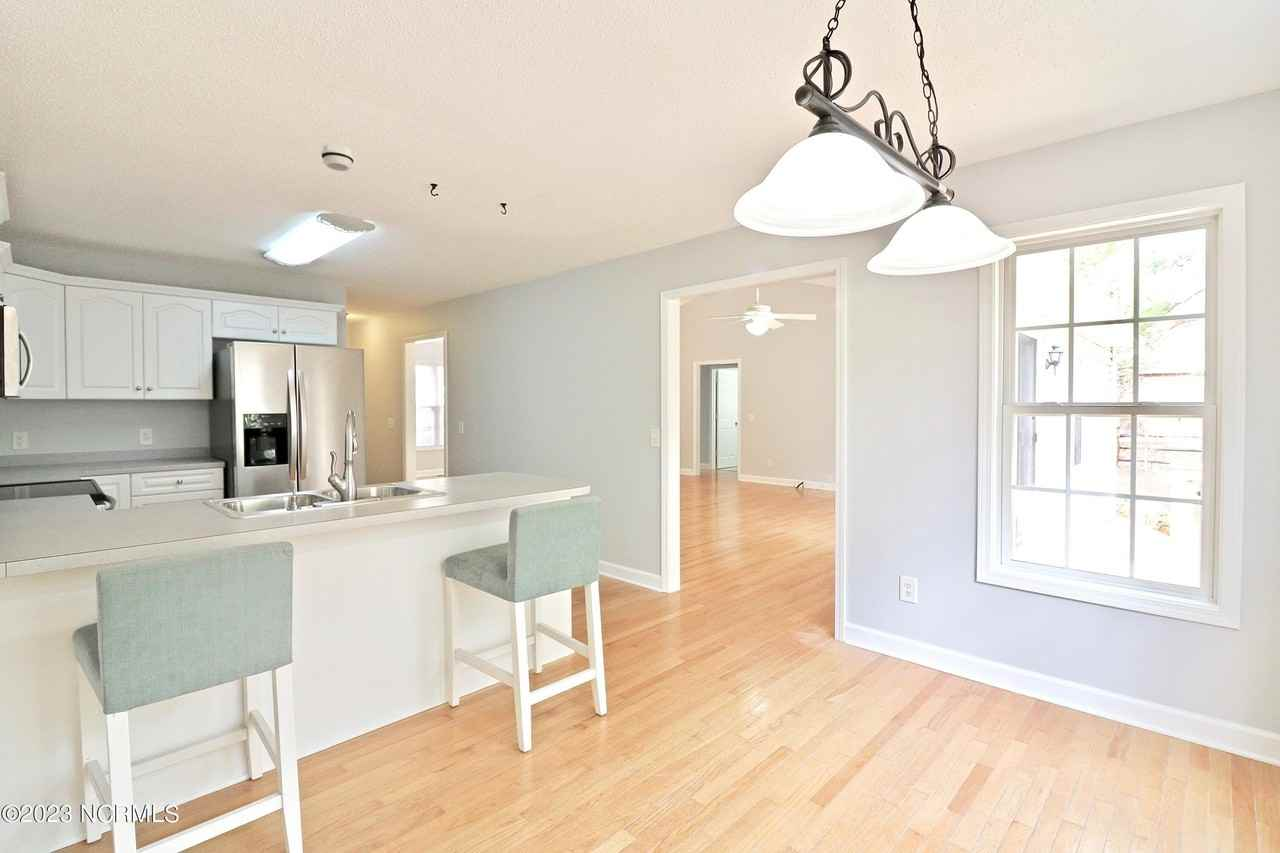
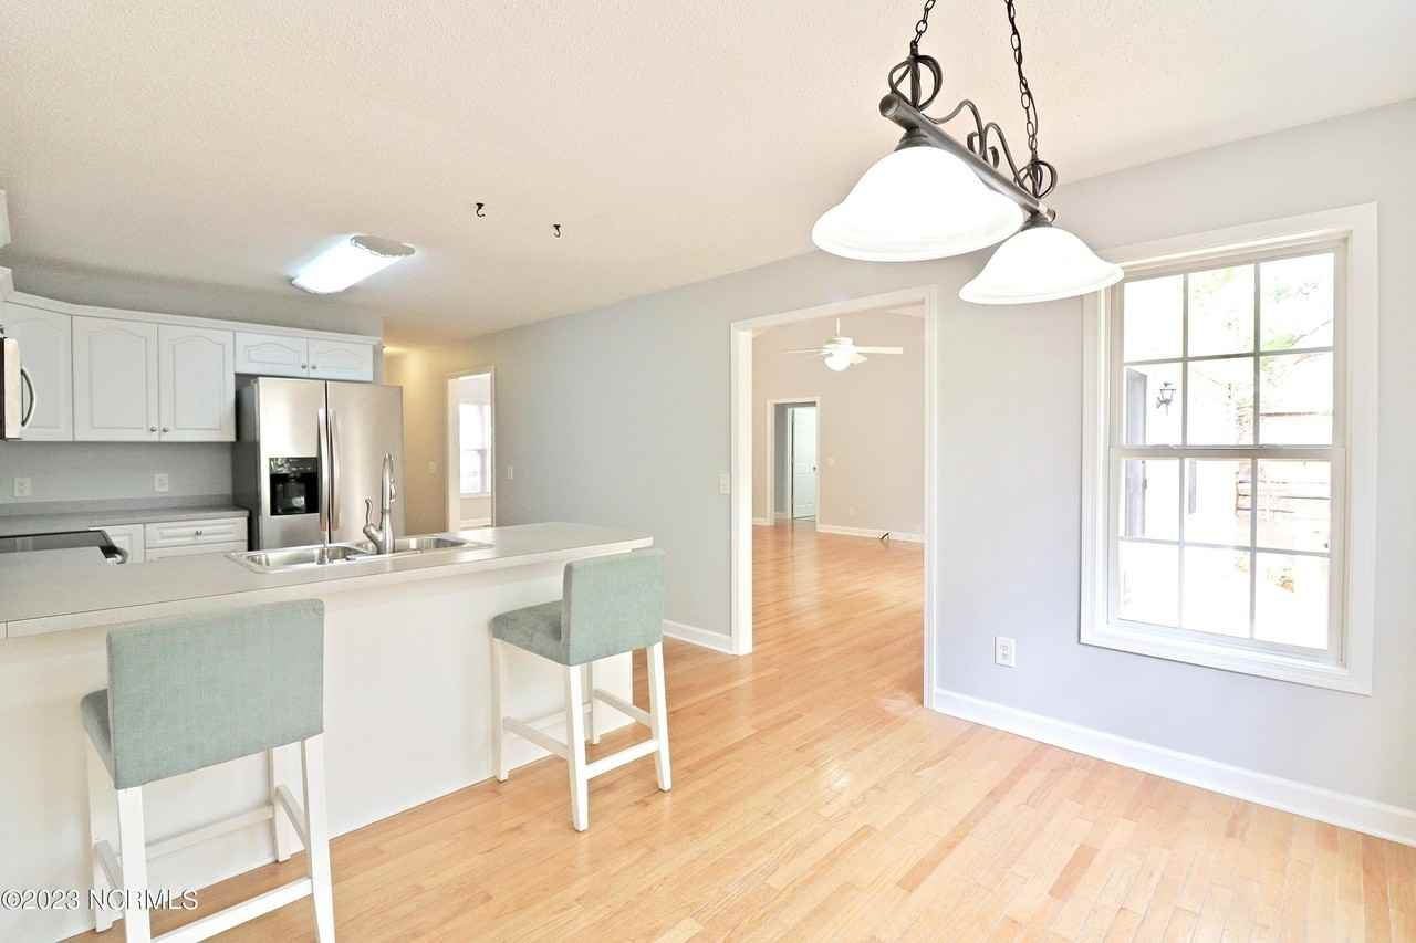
- smoke detector (337, 158)
